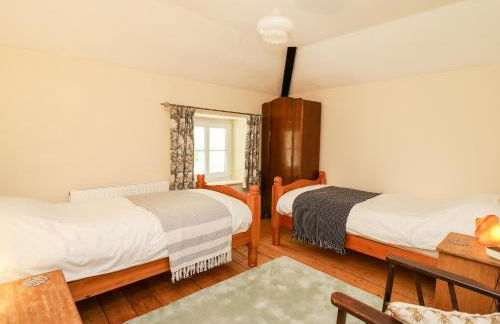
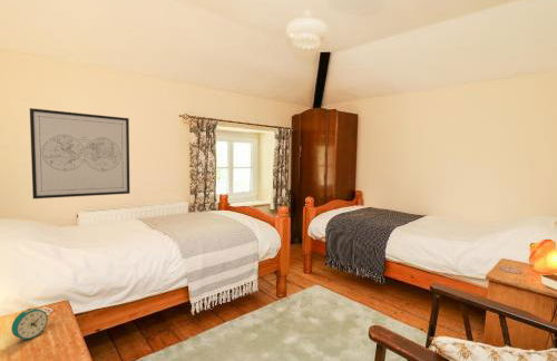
+ alarm clock (28, 322)
+ wall art (84, 155)
